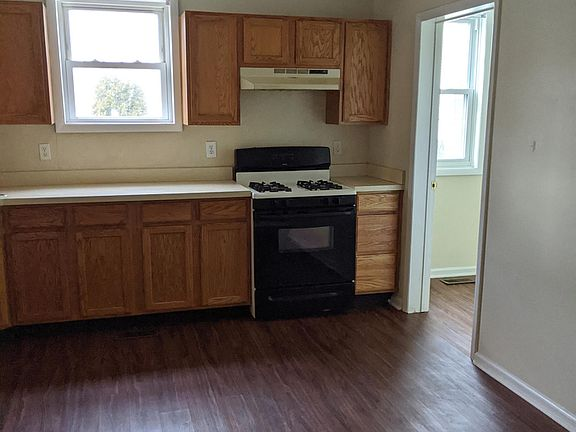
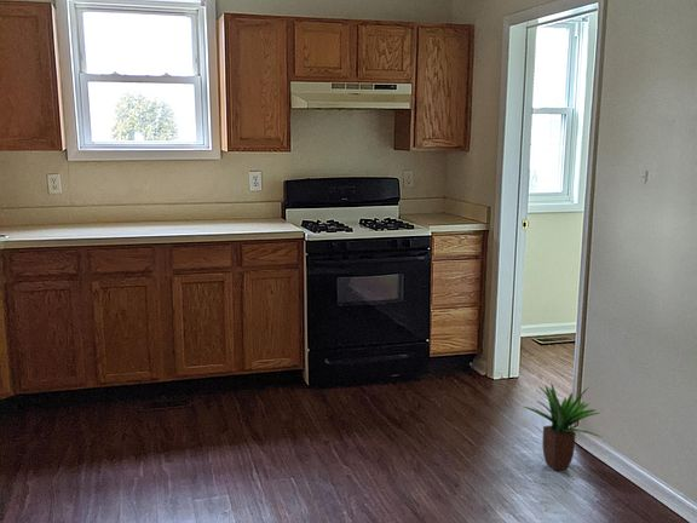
+ potted plant (566, 425)
